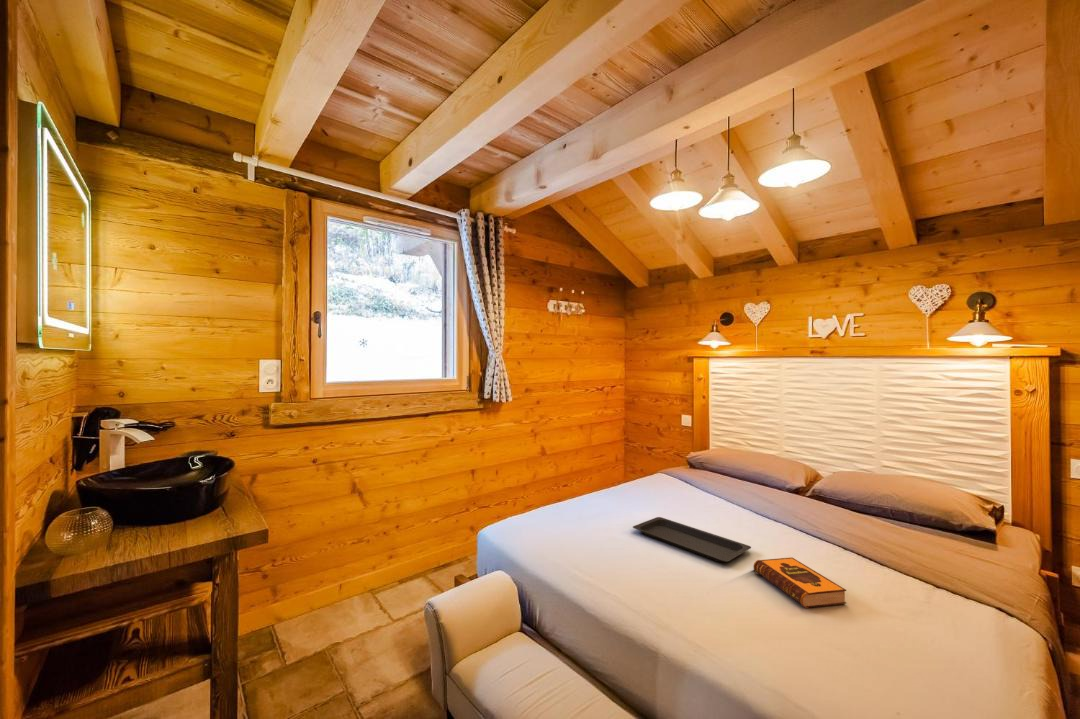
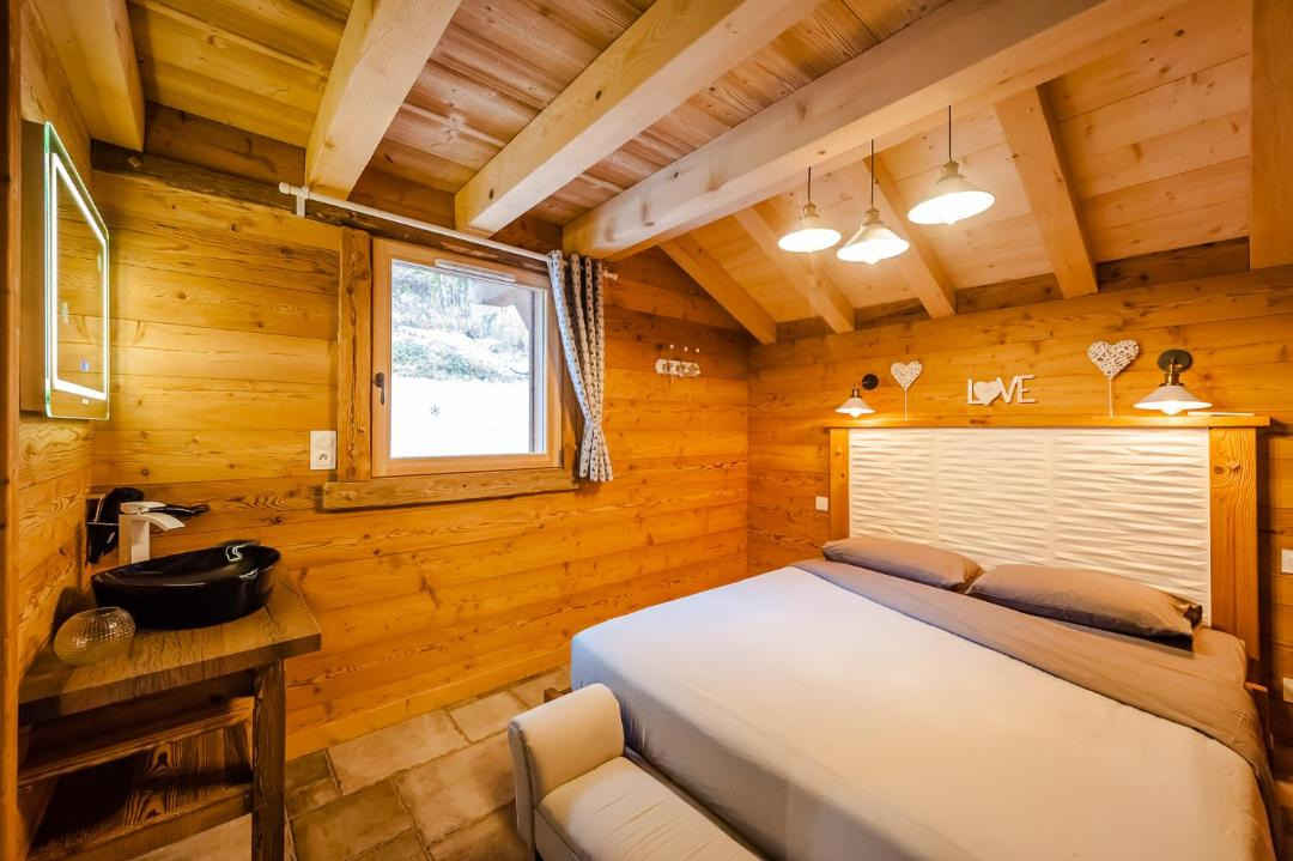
- serving tray (688, 539)
- hardback book (796, 580)
